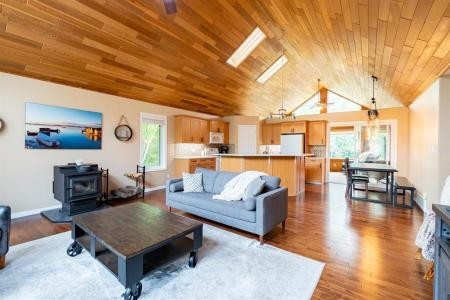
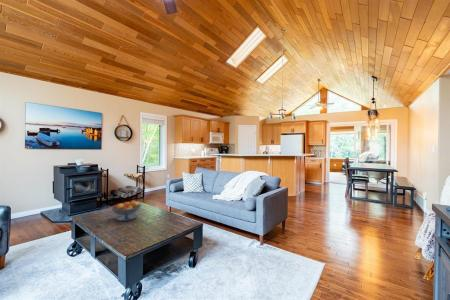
+ fruit bowl (126, 209)
